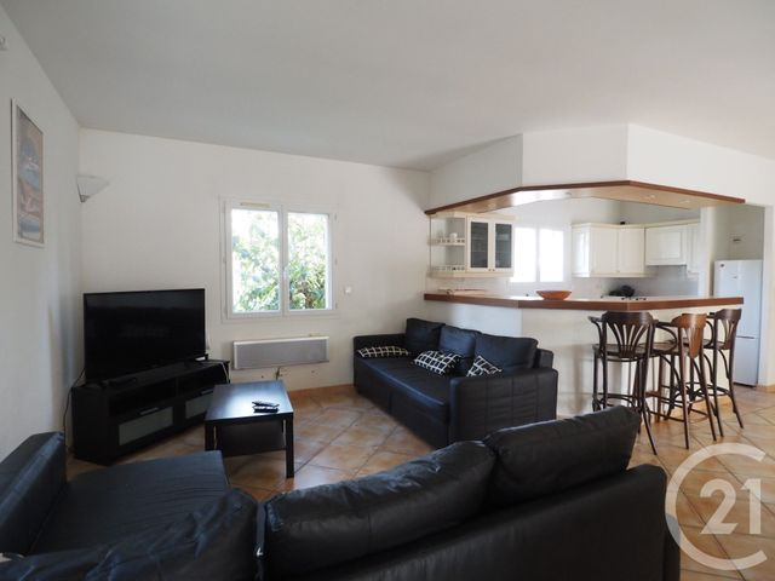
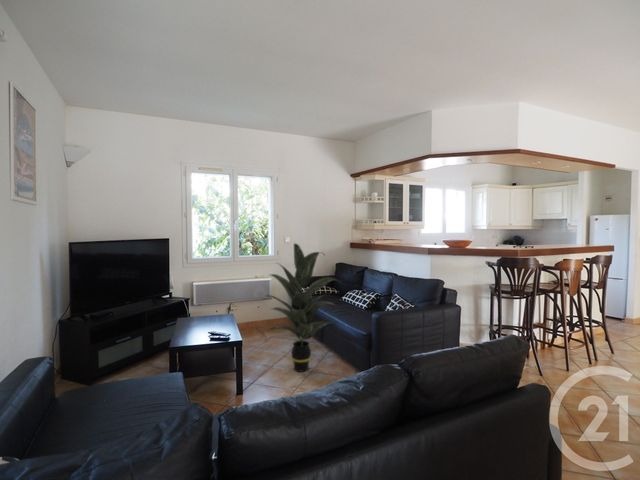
+ indoor plant (302, 305)
